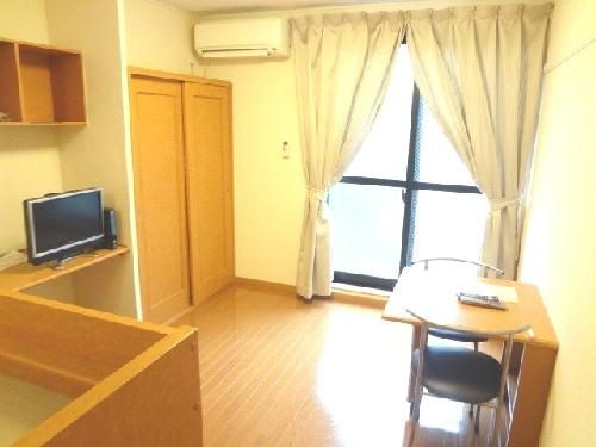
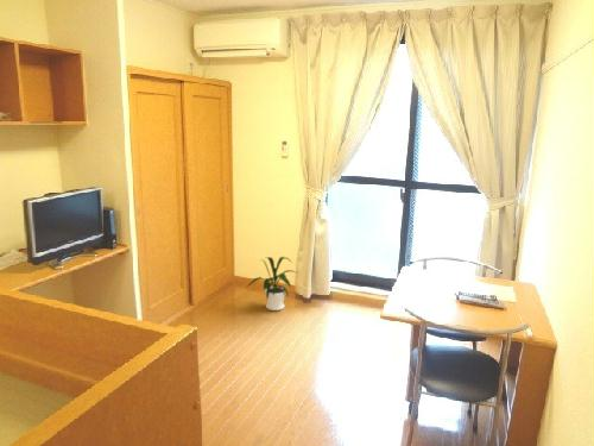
+ house plant (274, 281)
